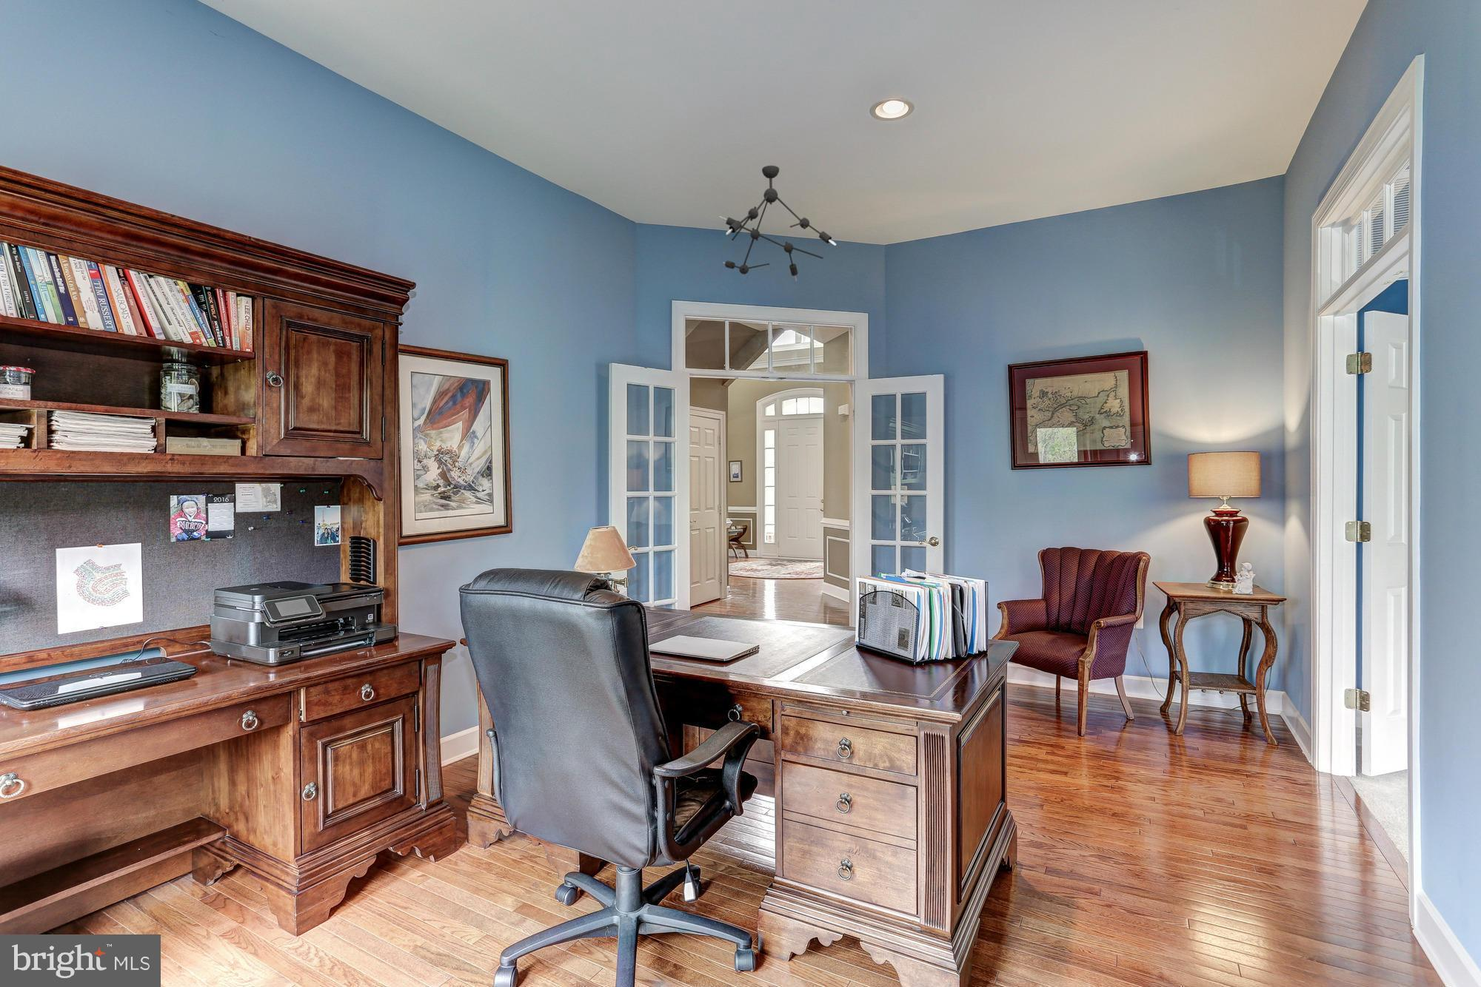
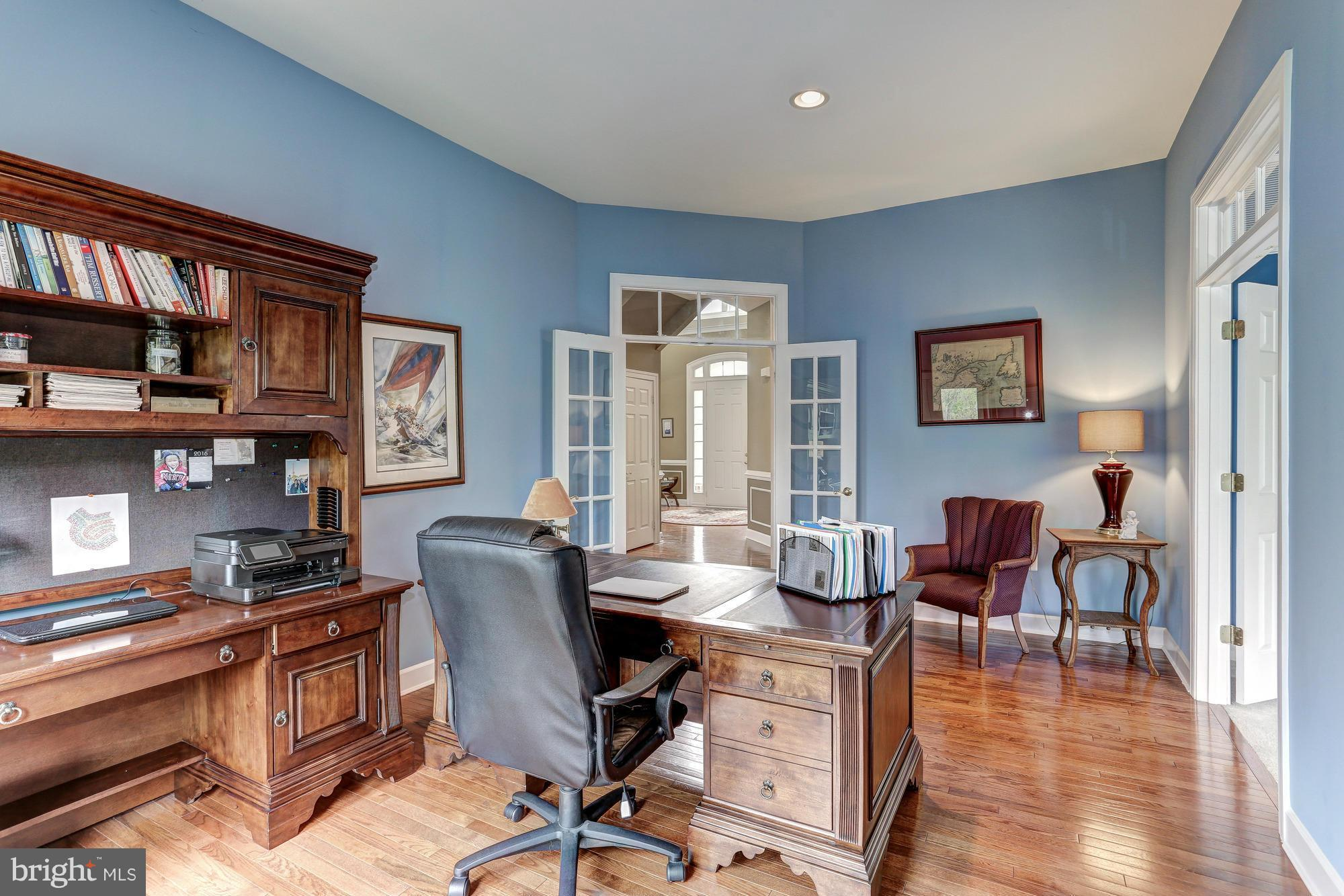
- ceiling light fixture (761, 217)
